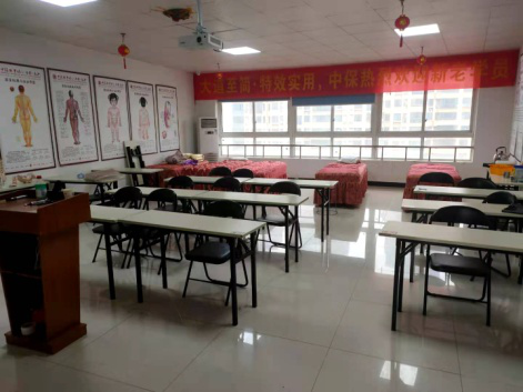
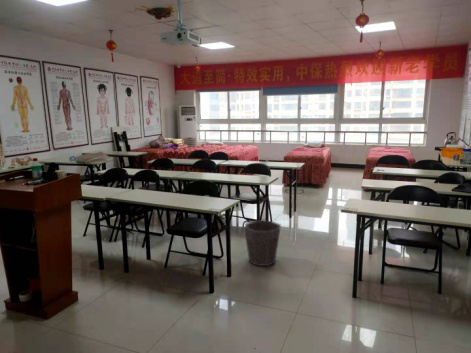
+ waste bin (262, 243)
